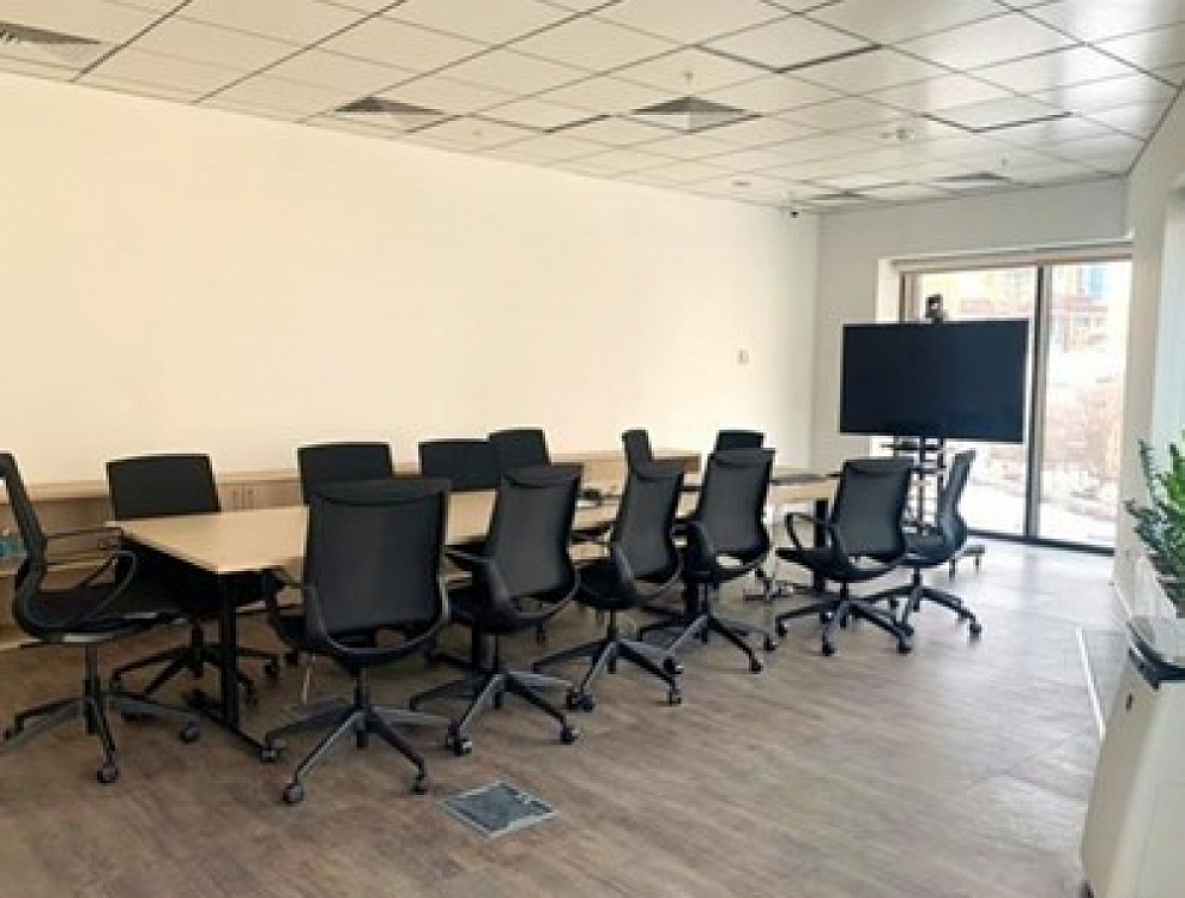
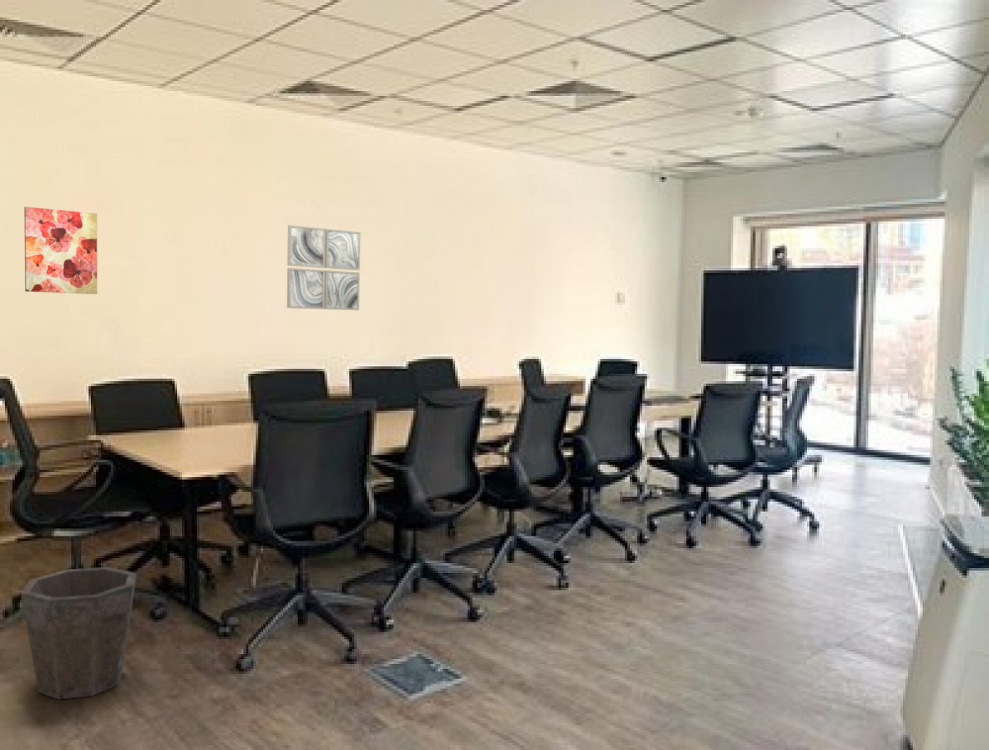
+ waste bin (81, 632)
+ wall art (324, 270)
+ wall art (61, 251)
